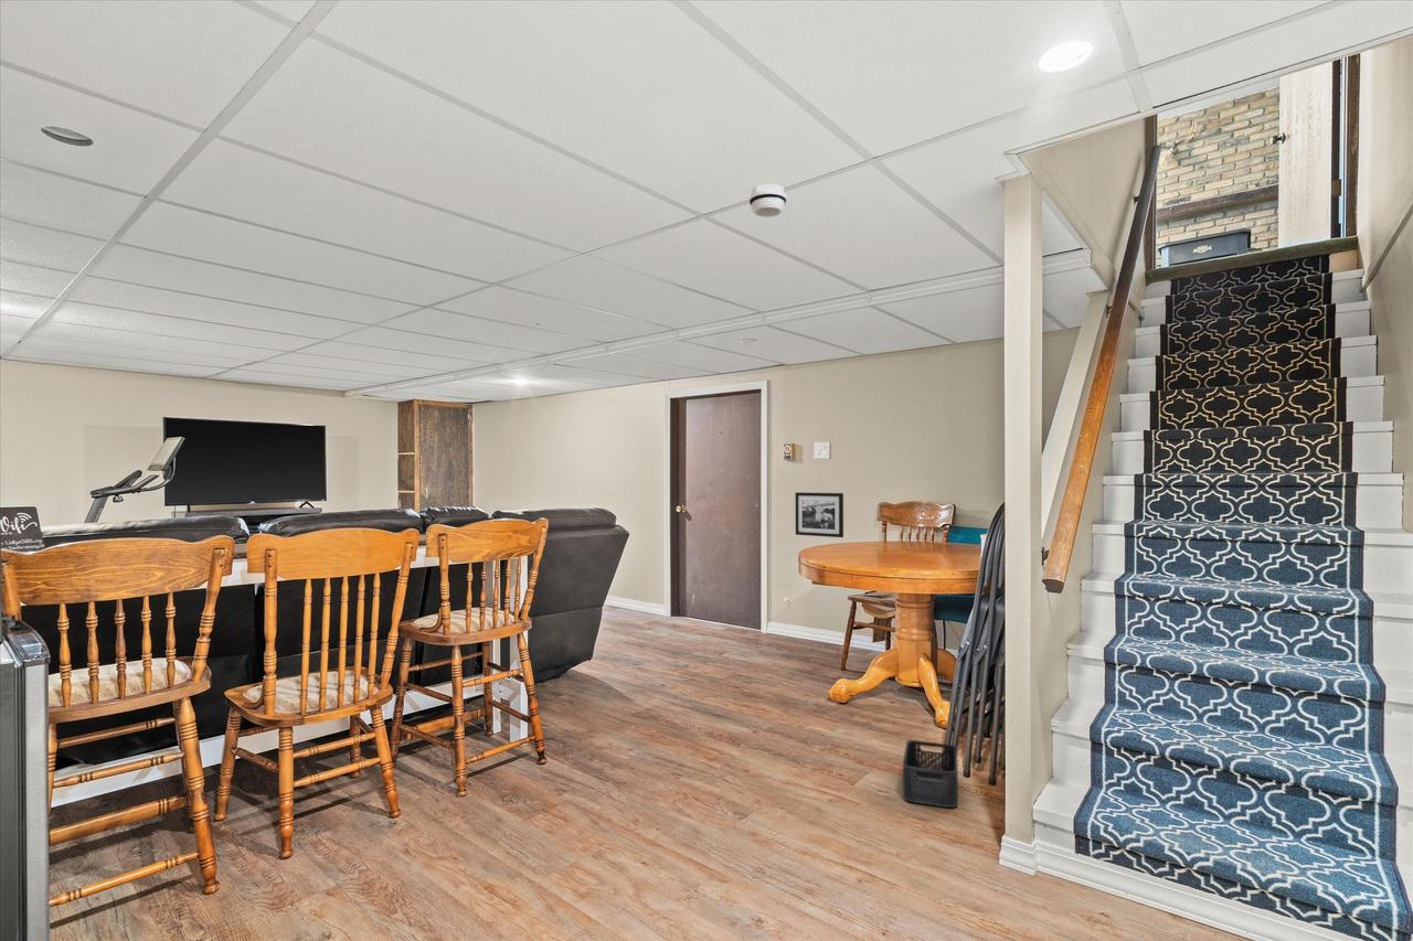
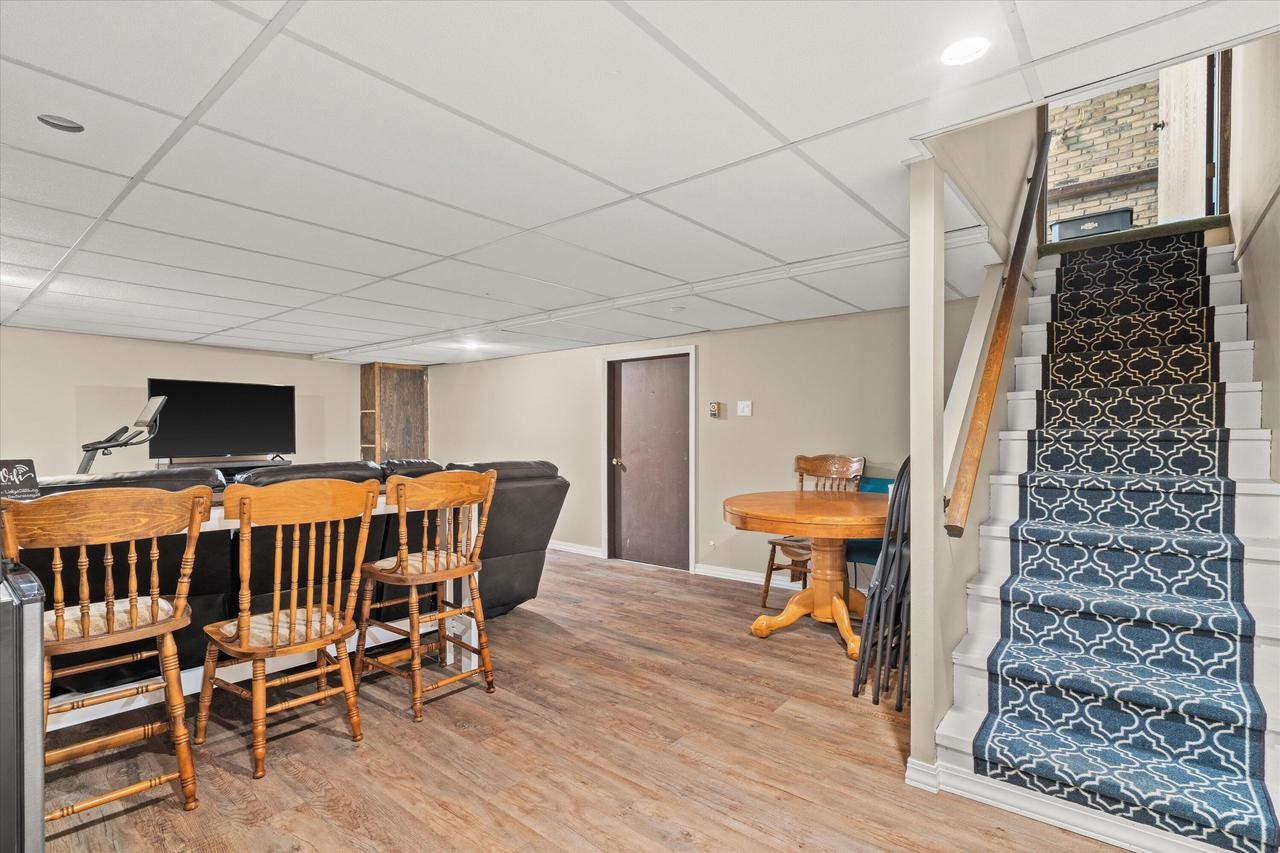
- smoke detector (767, 201)
- storage bin (931, 771)
- picture frame (818, 514)
